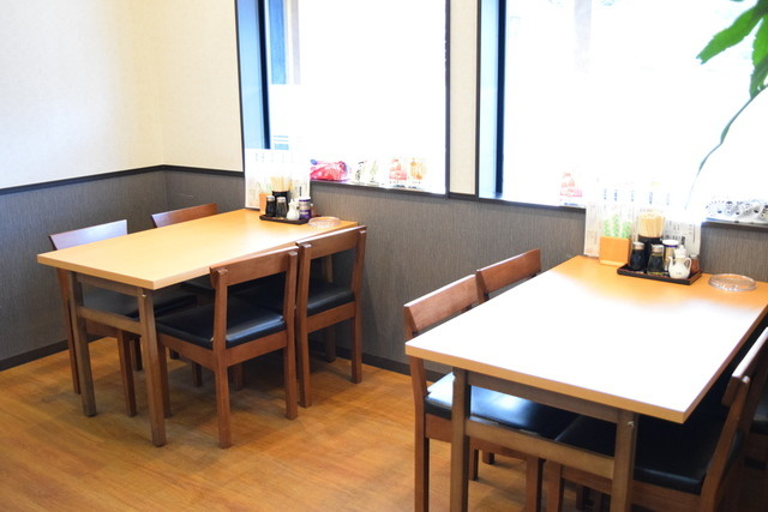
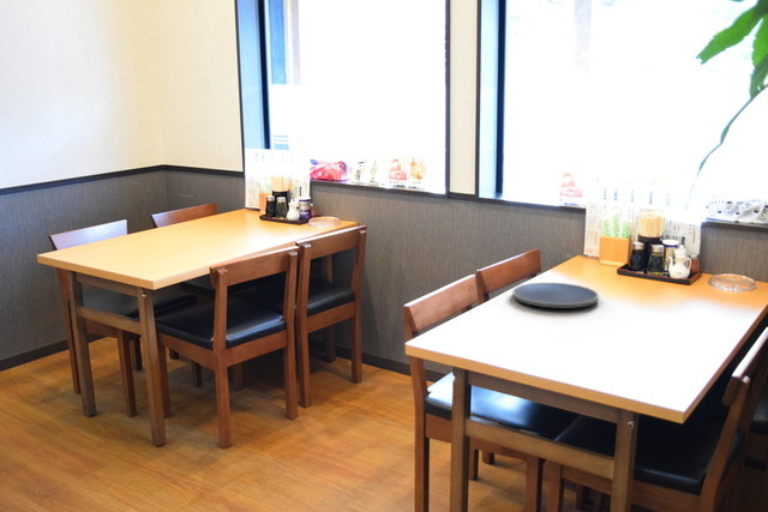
+ plate (554, 295)
